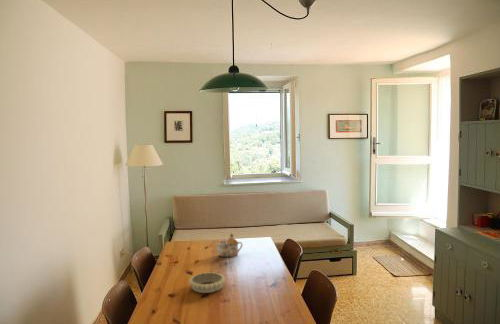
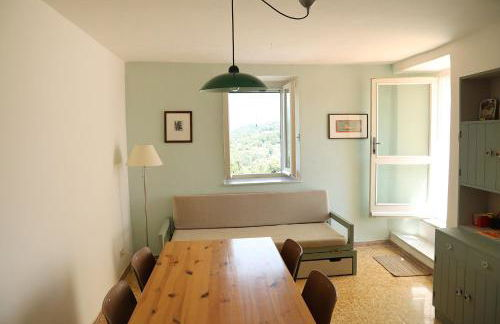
- teapot (229, 244)
- decorative bowl (207, 281)
